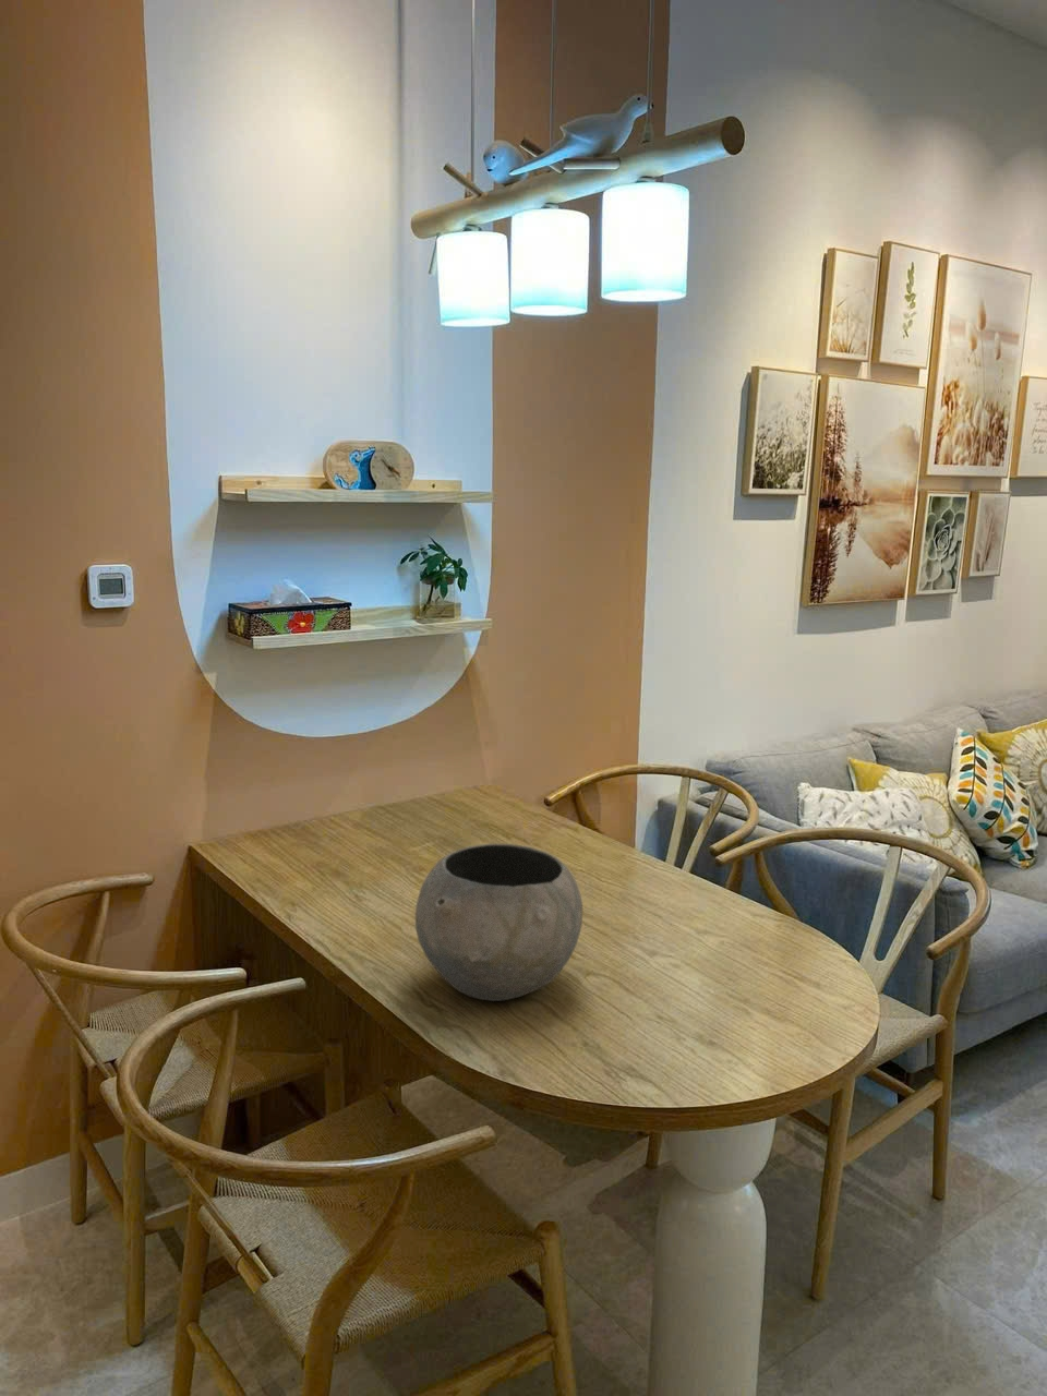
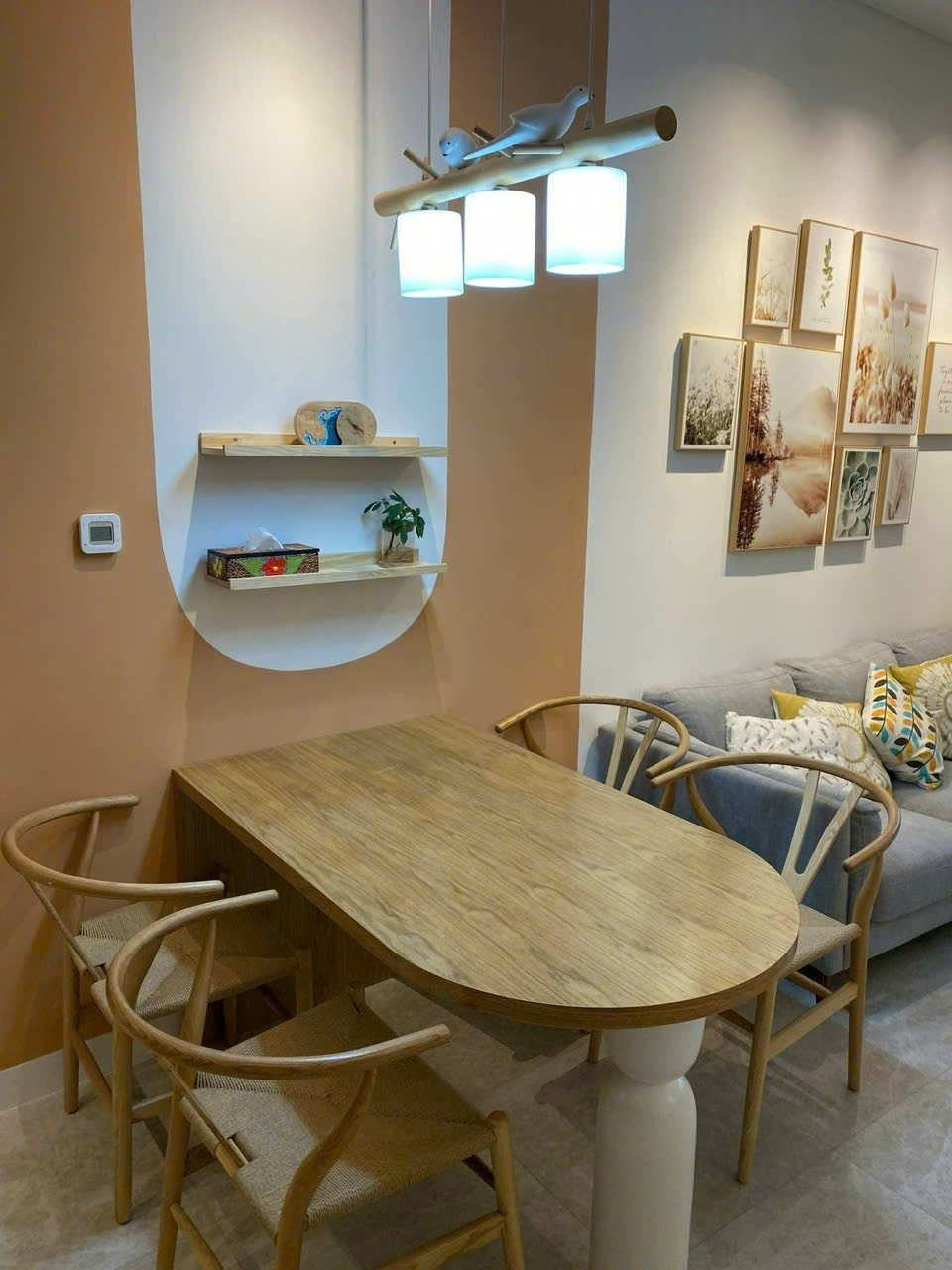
- bowl (498, 924)
